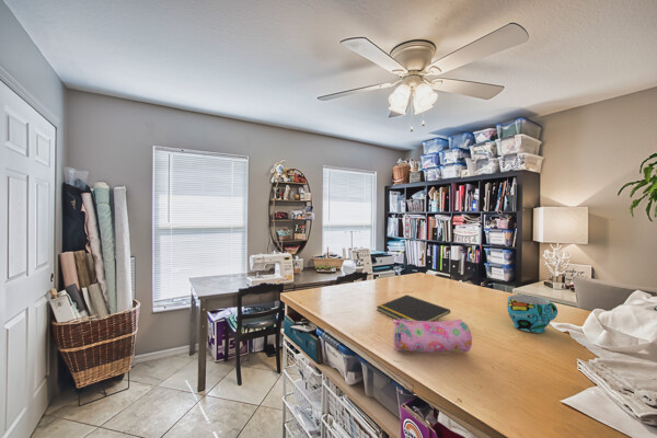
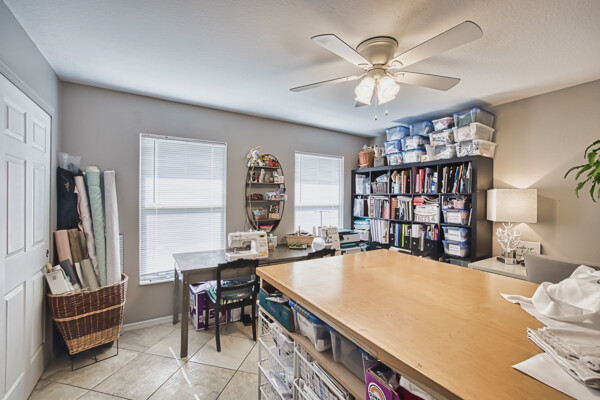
- cup (530, 313)
- pencil case (429, 334)
- notepad (411, 309)
